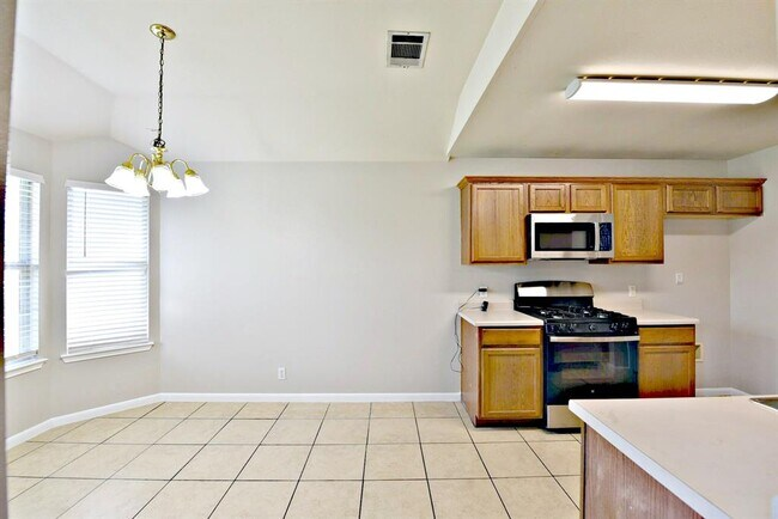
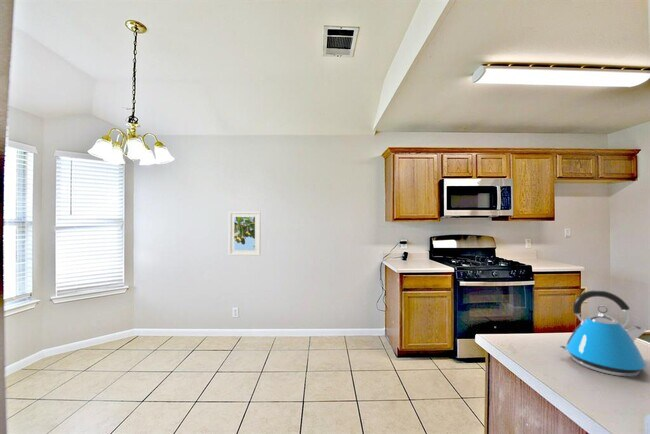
+ kettle (600, 326)
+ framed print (244, 233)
